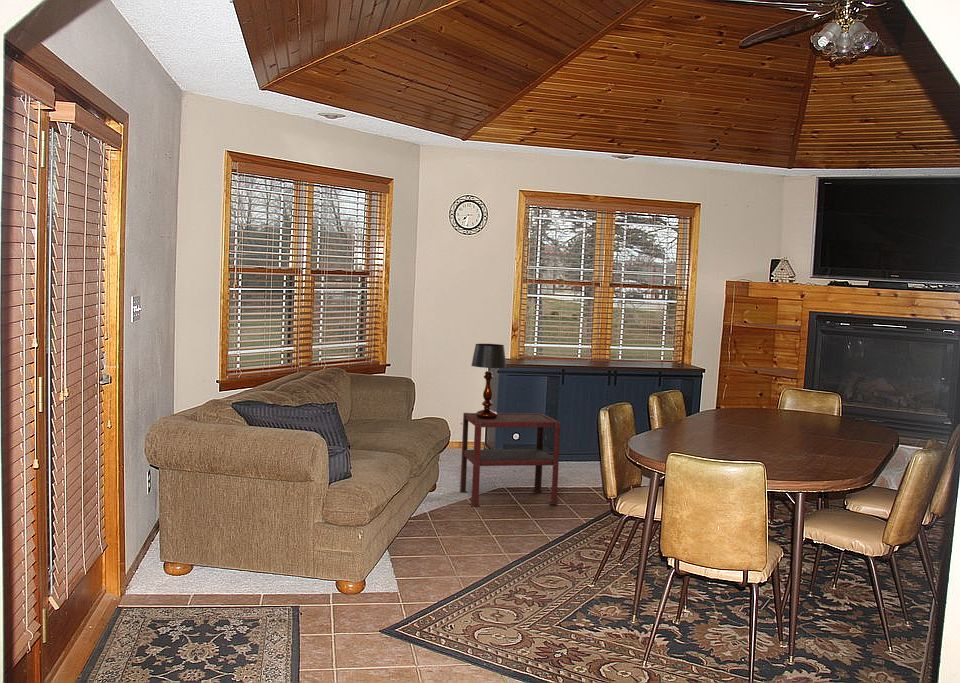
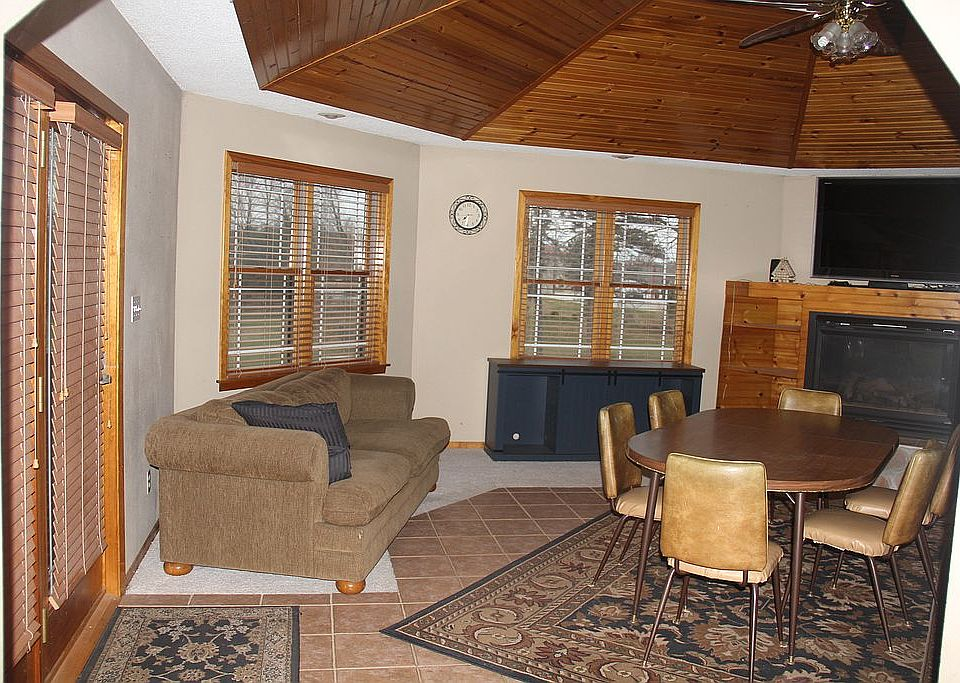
- side table (509, 457)
- table lamp (488, 380)
